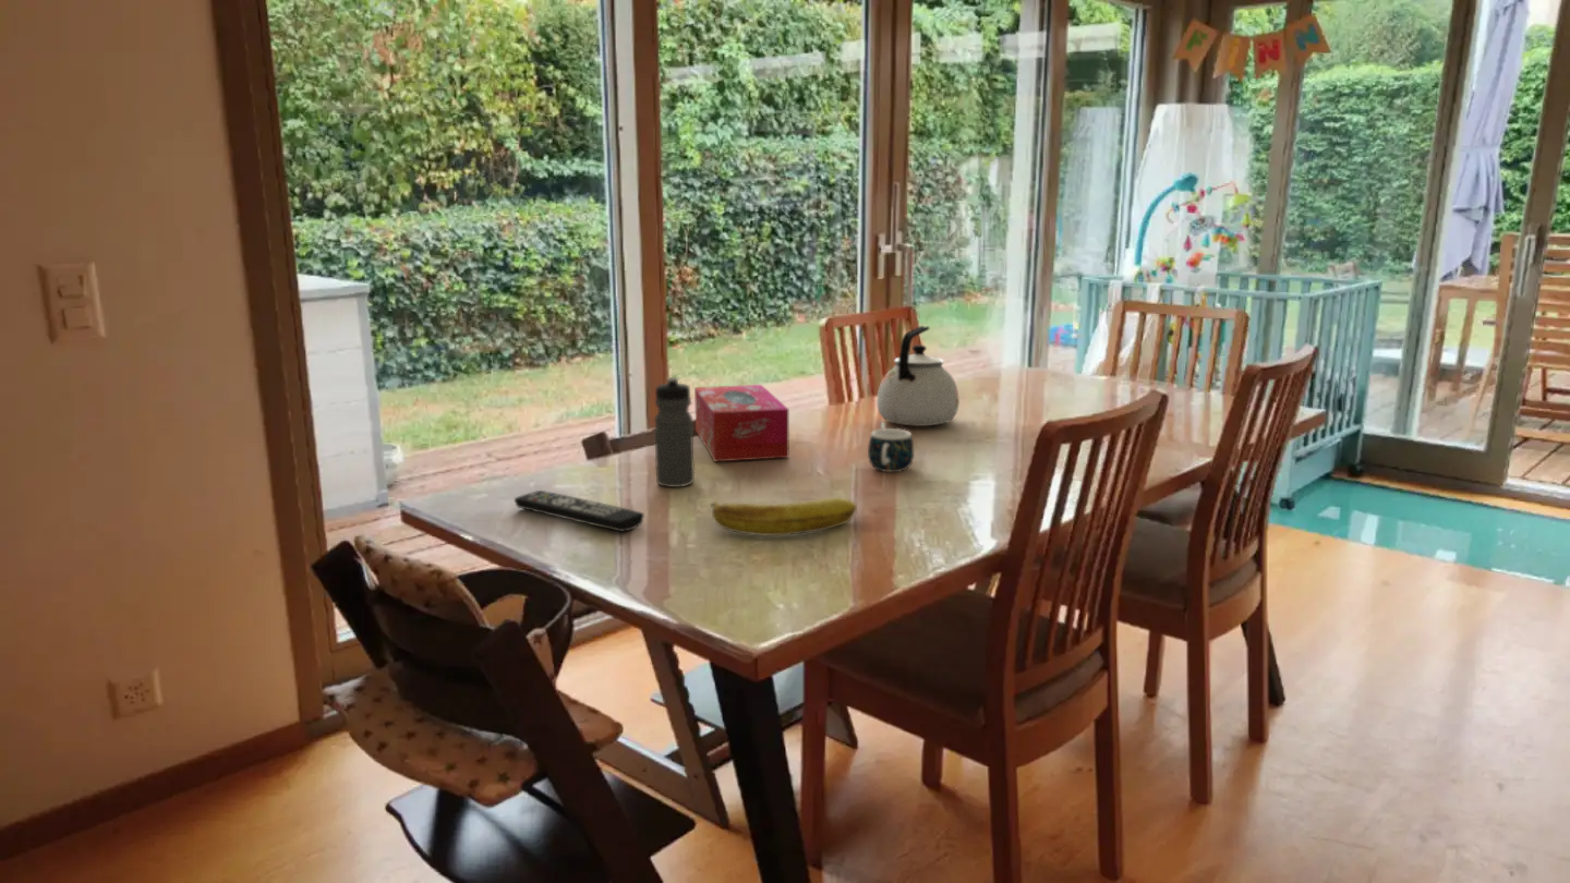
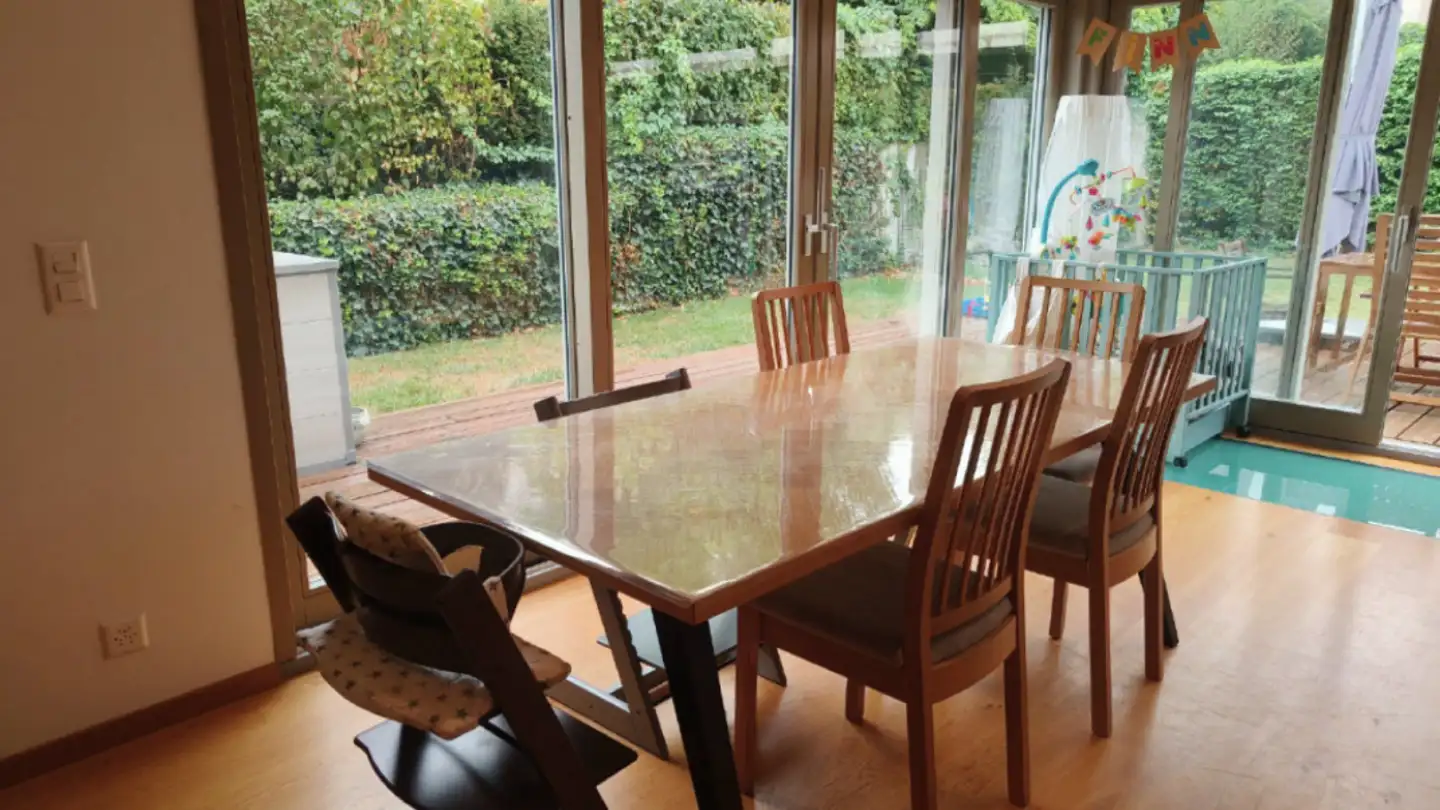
- remote control (578, 510)
- water bottle (674, 431)
- kettle (918, 374)
- mug (889, 451)
- banana (778, 510)
- tissue box (739, 420)
